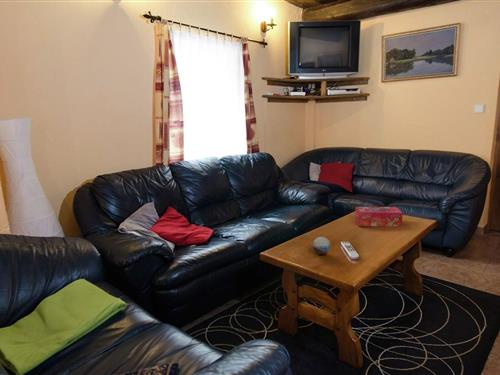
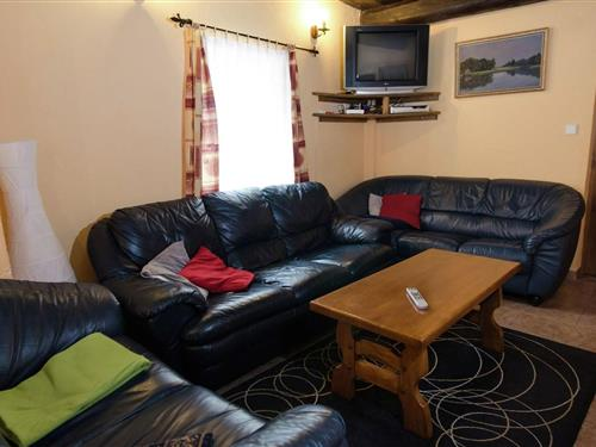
- tissue box (377, 216)
- decorative orb (321, 245)
